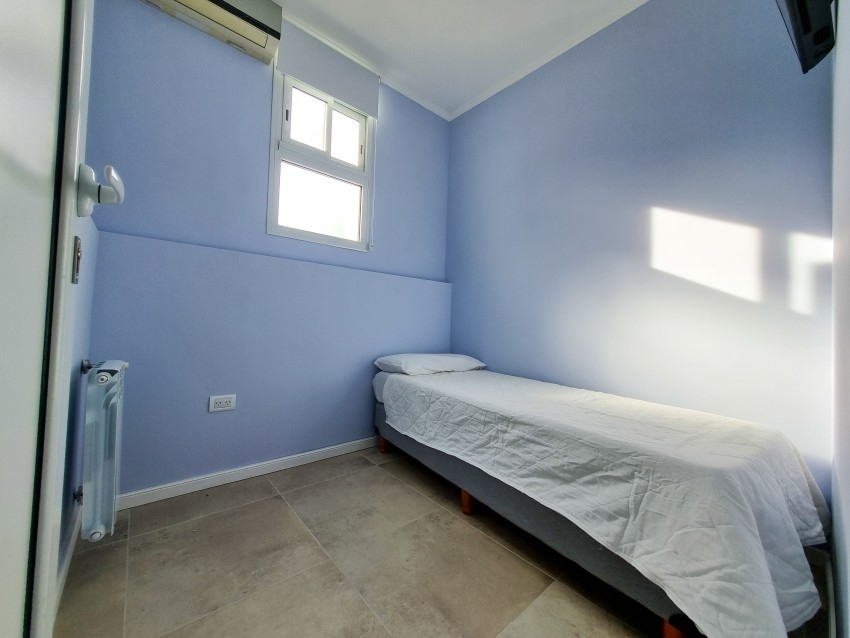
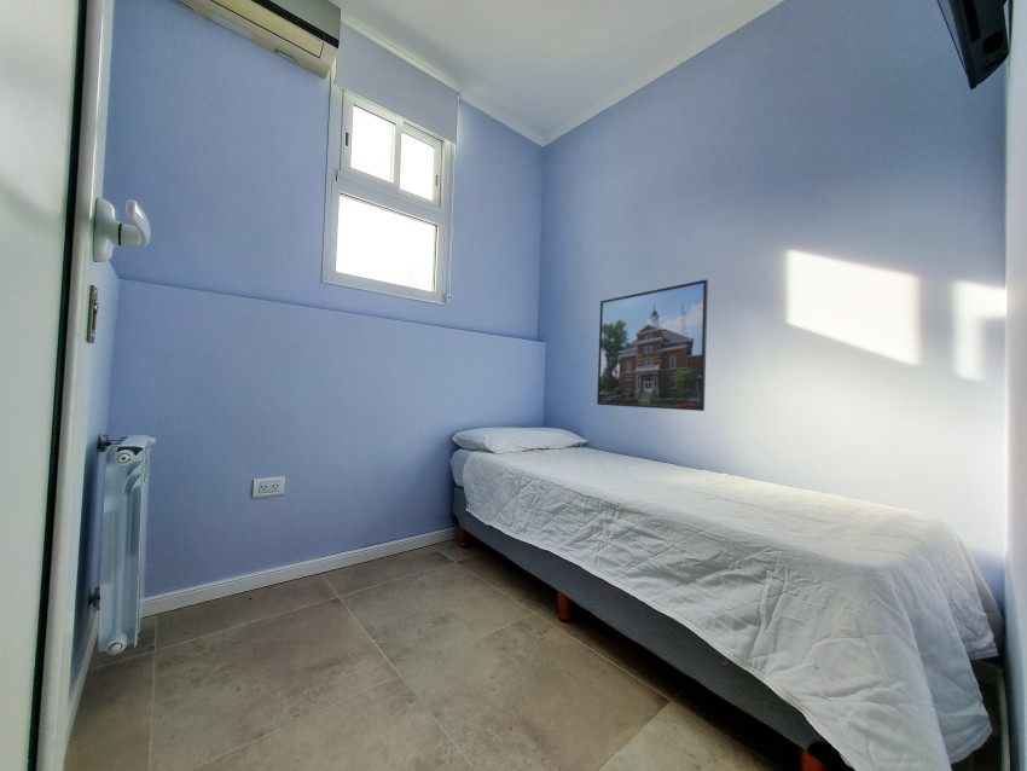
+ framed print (645, 349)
